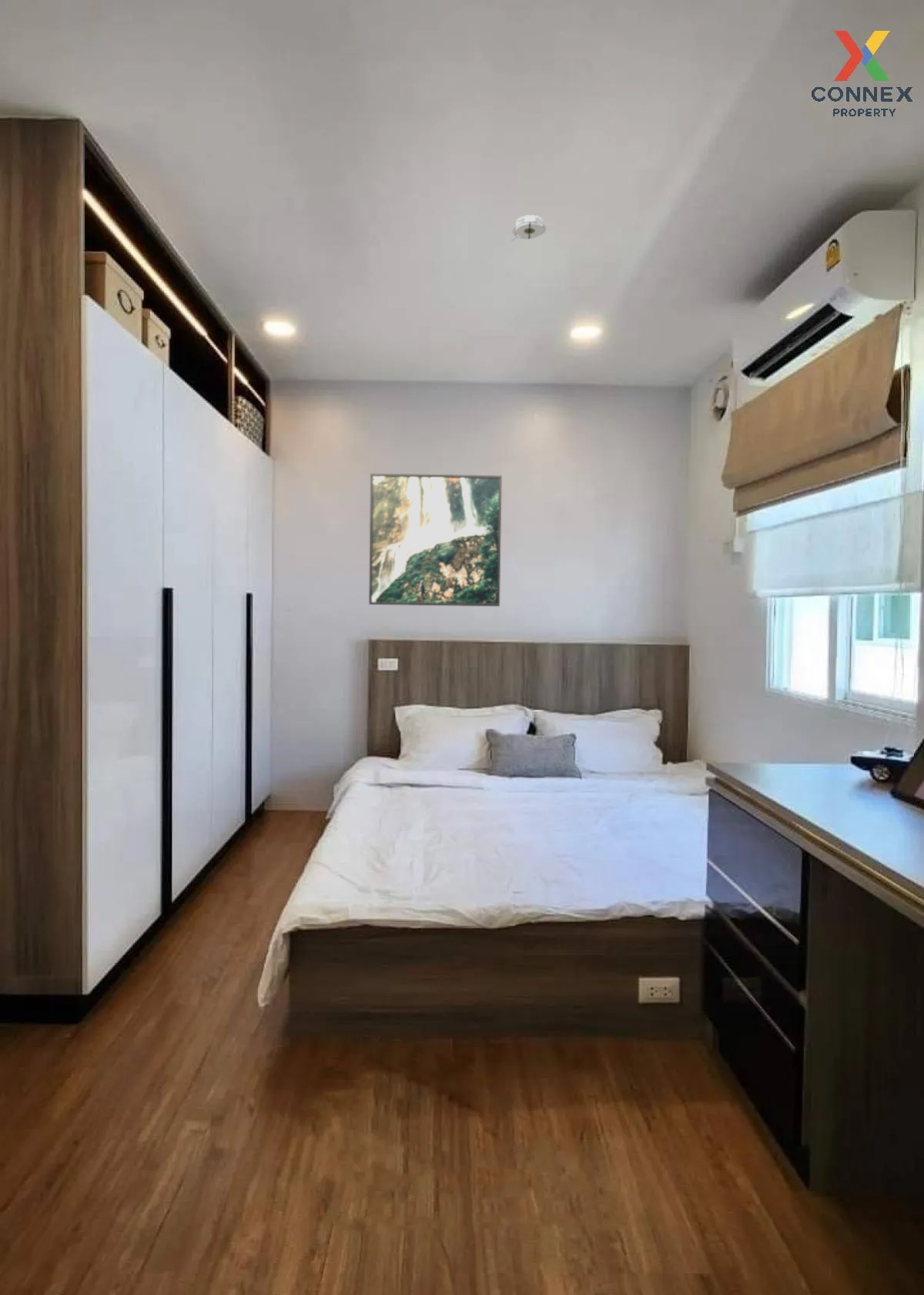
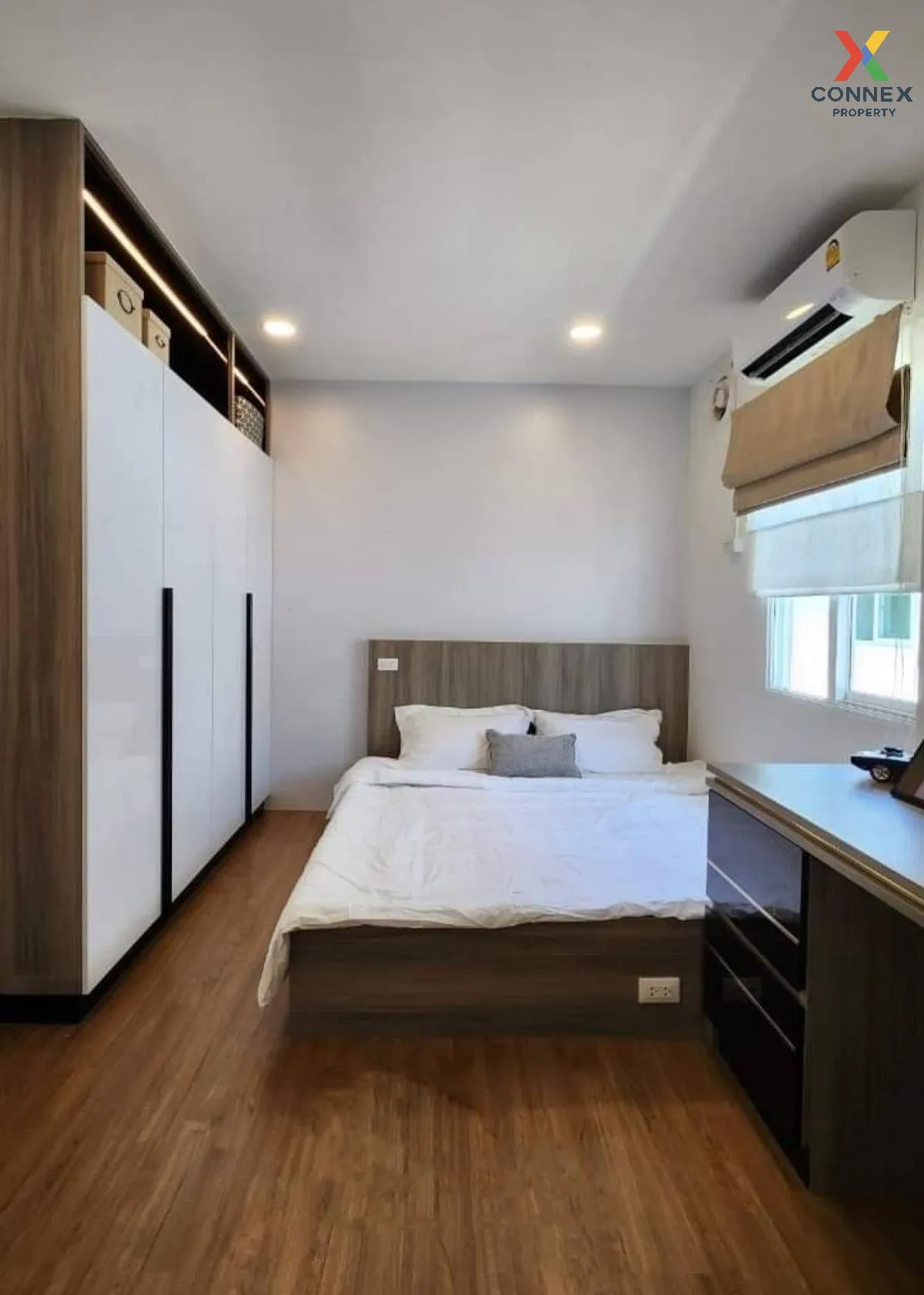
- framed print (435, 540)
- smoke detector (528, 227)
